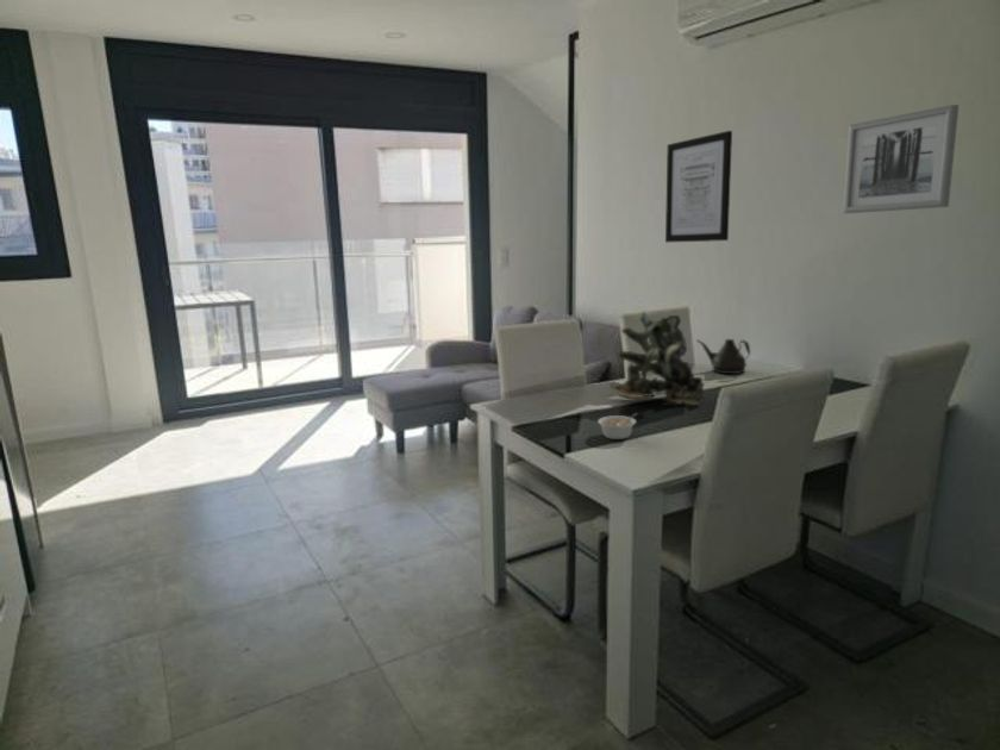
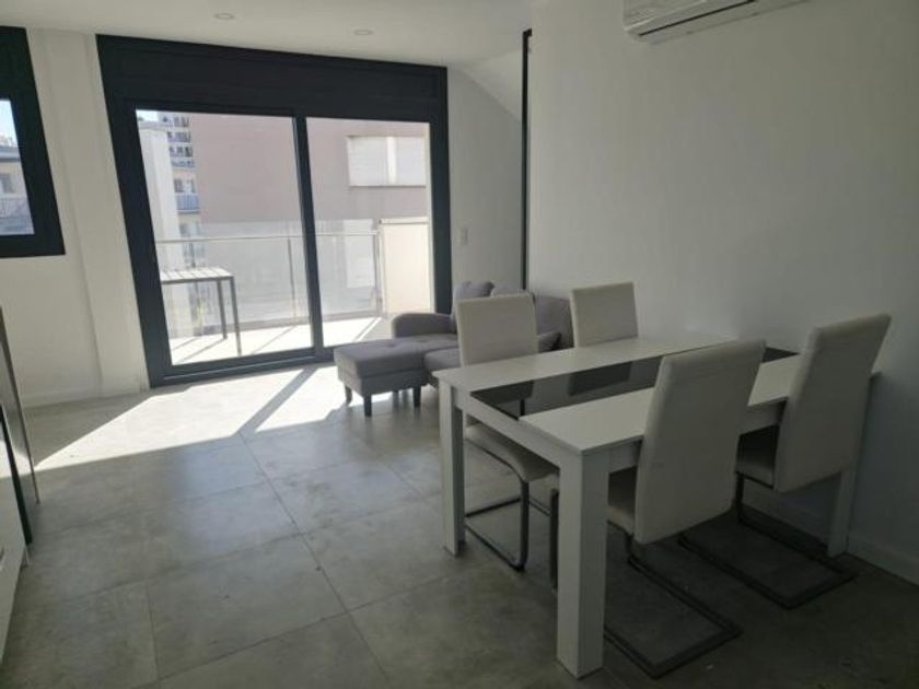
- wall art (895, 163)
- teapot (723, 355)
- wall art (696, 190)
- legume (617, 426)
- plant (652, 355)
